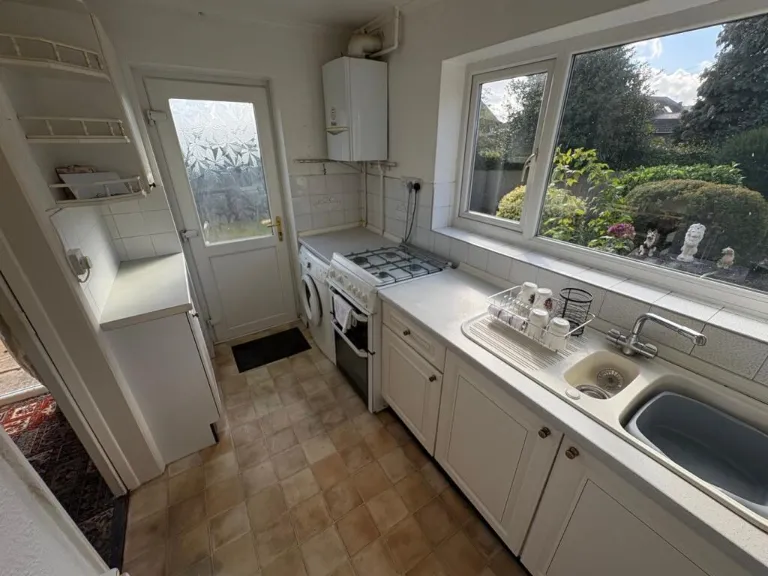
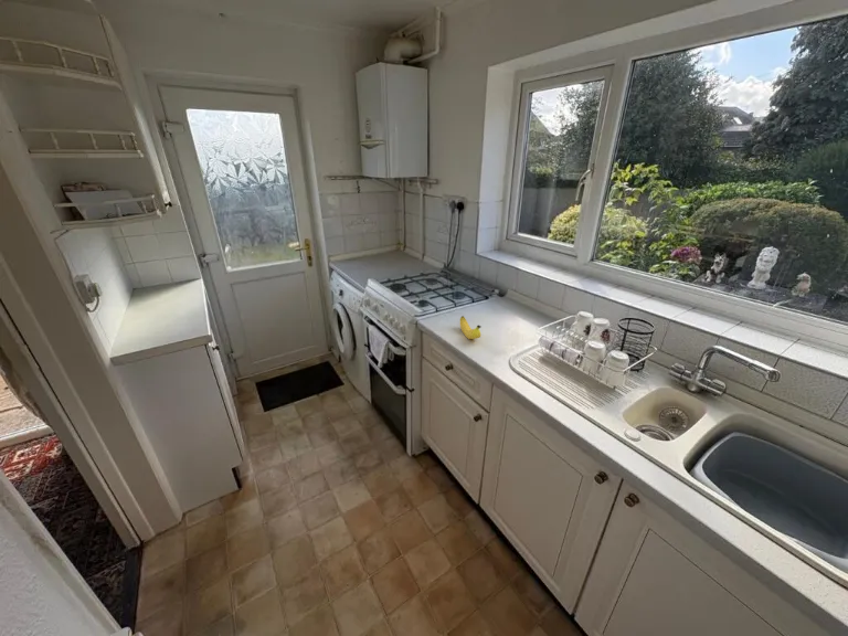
+ banana (469, 327)
